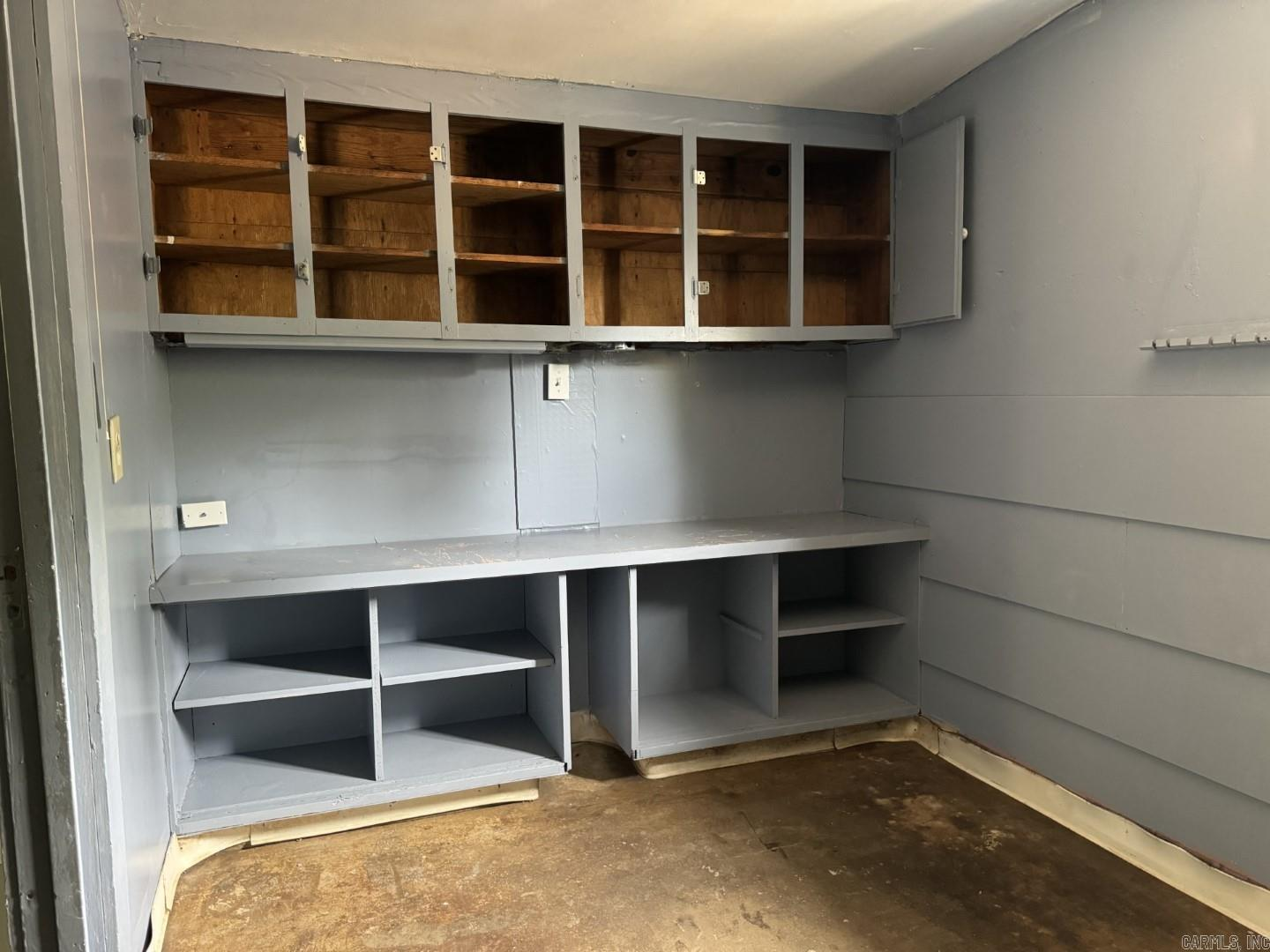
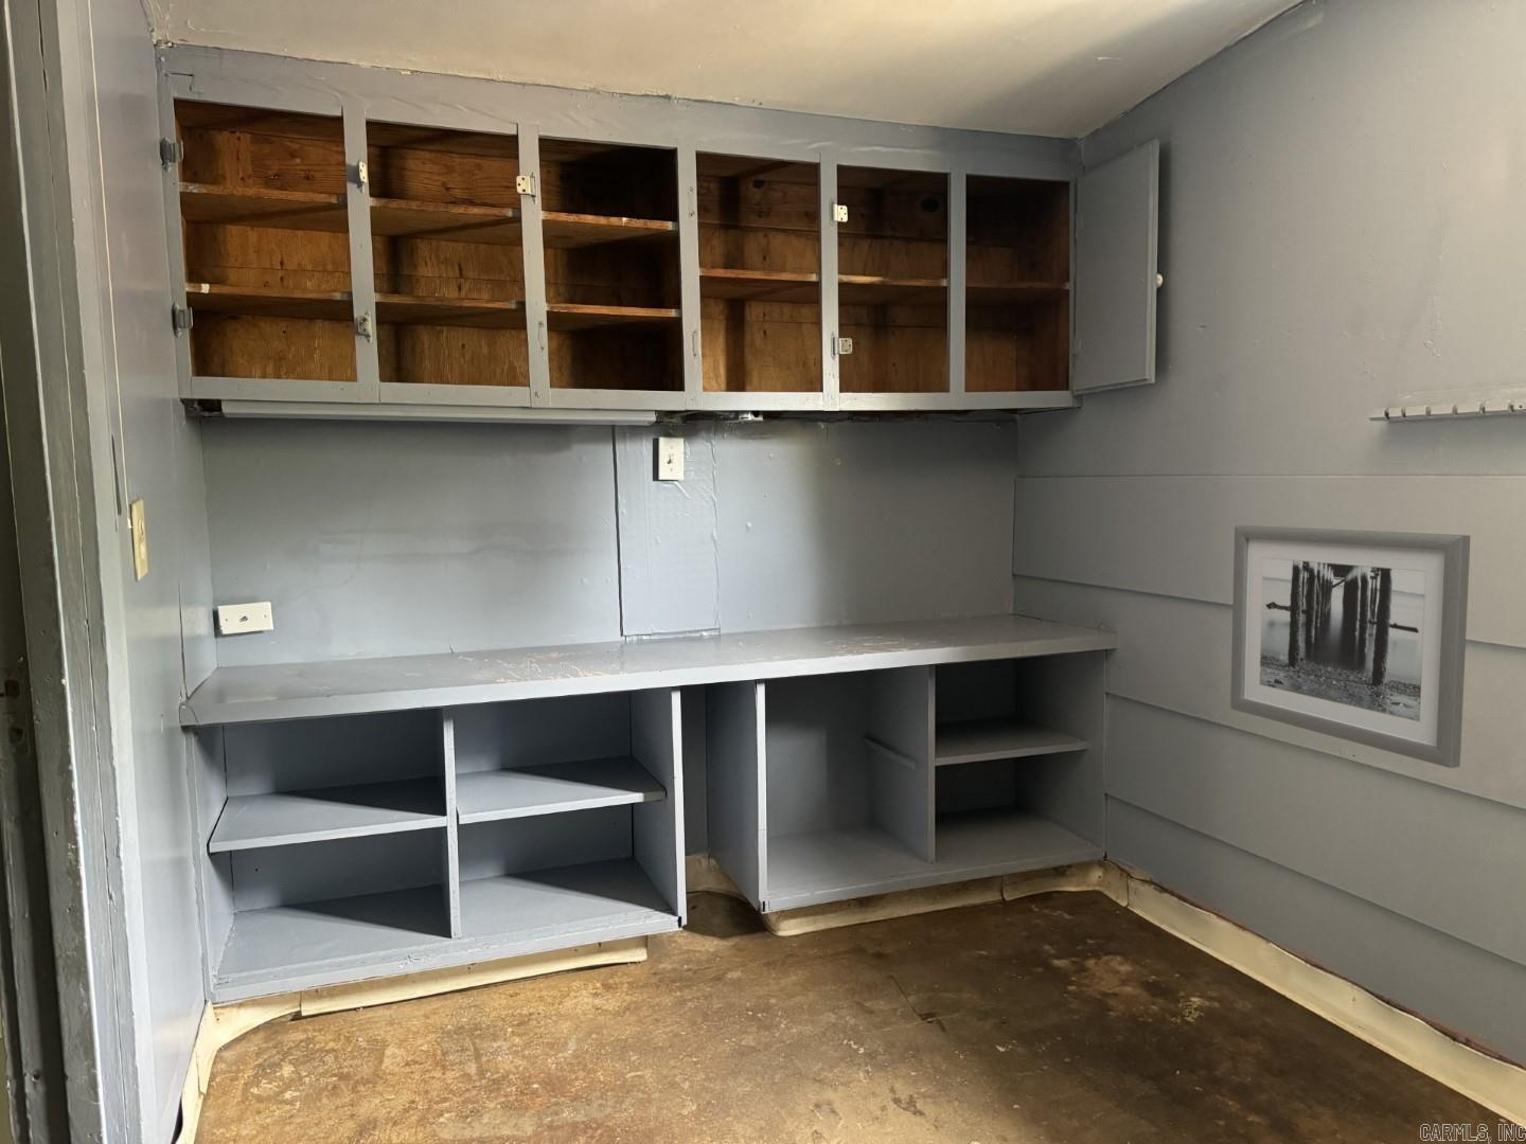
+ wall art (1334, 632)
